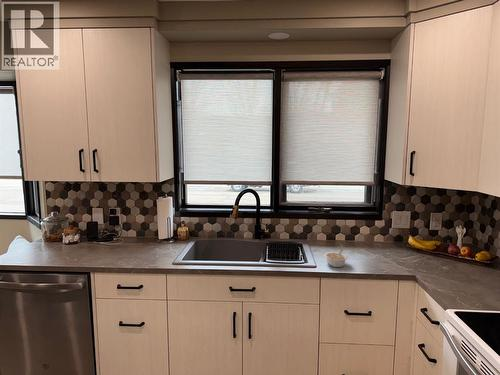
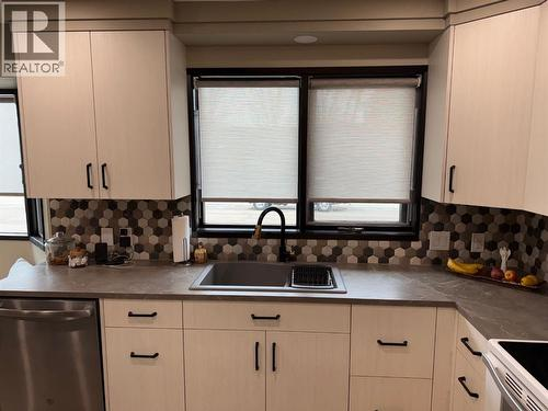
- legume (335, 258)
